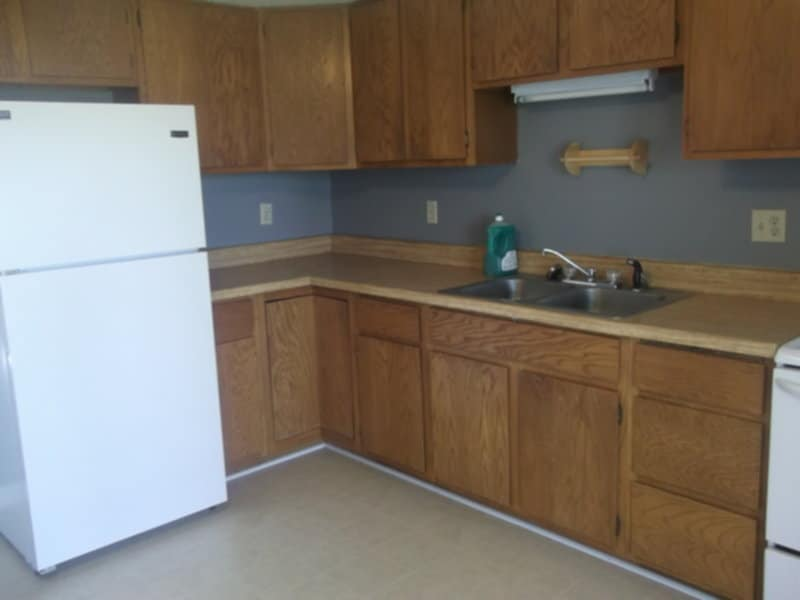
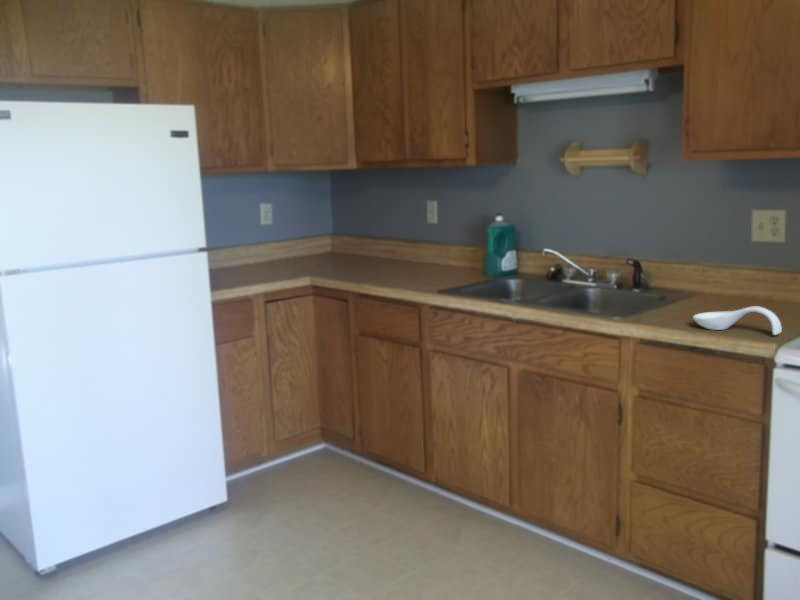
+ spoon rest (735, 317)
